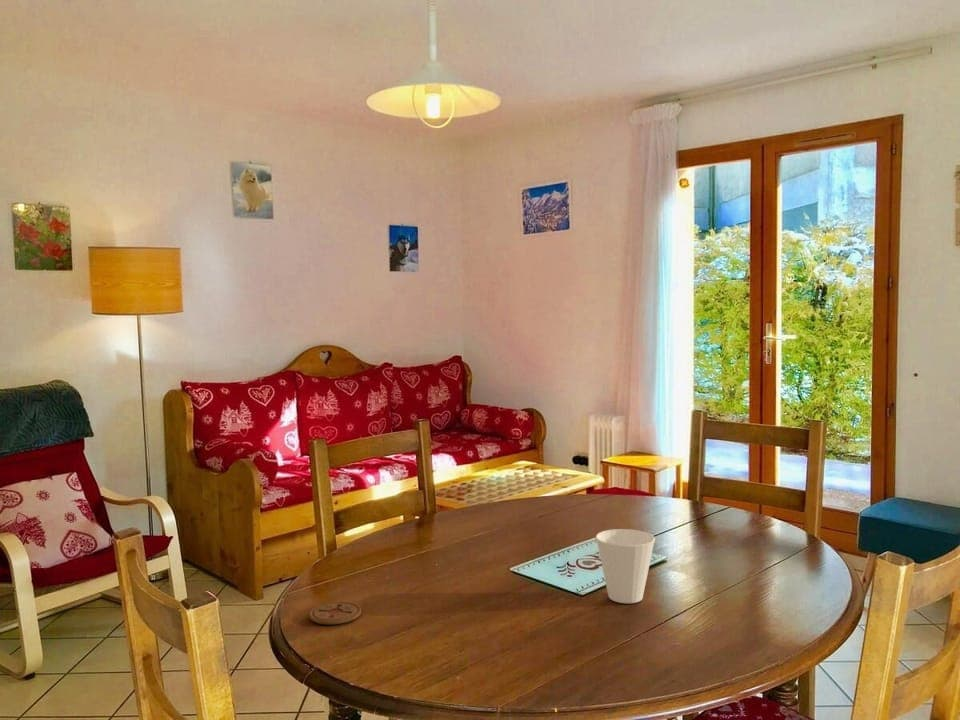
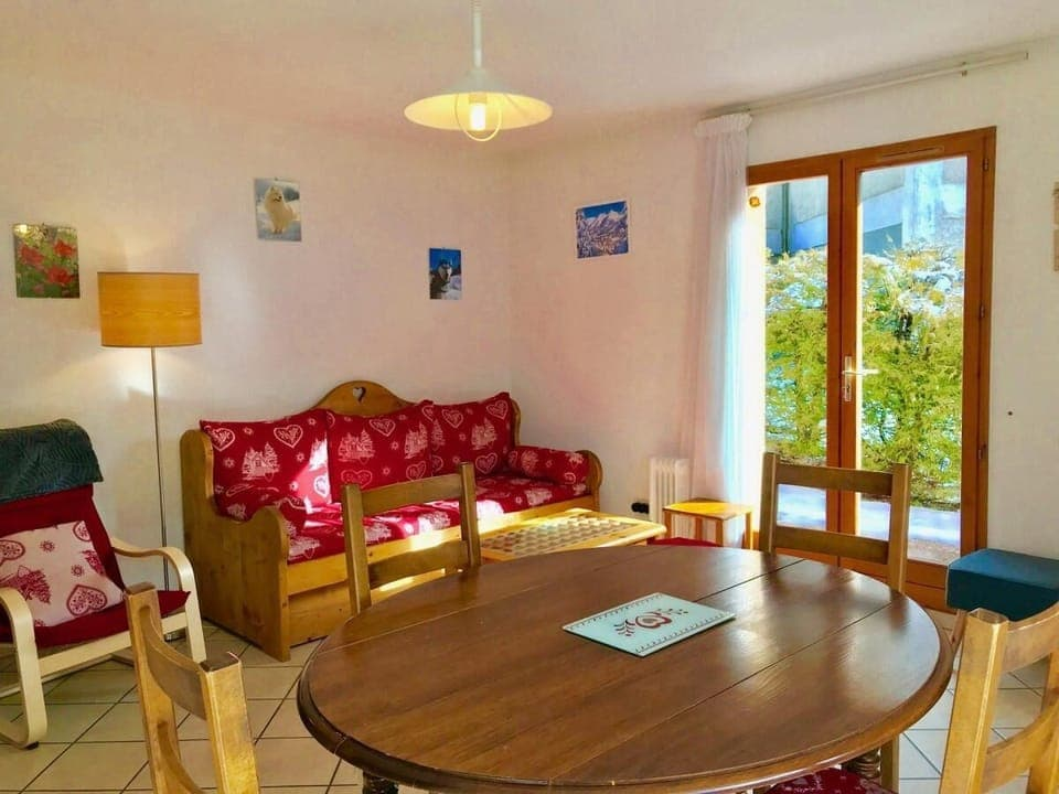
- cup (625, 567)
- coaster (335, 612)
